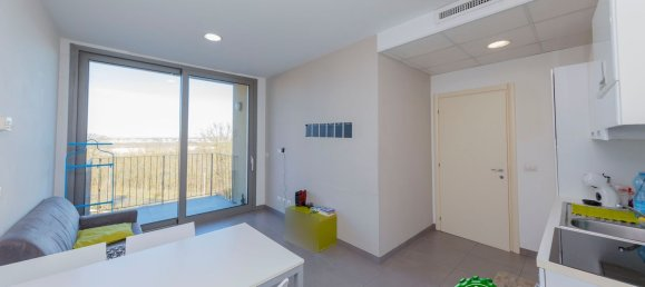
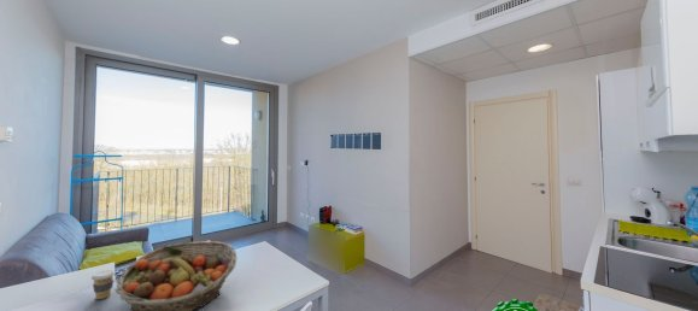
+ fruit basket (181, 275)
+ coffee cup (102, 284)
